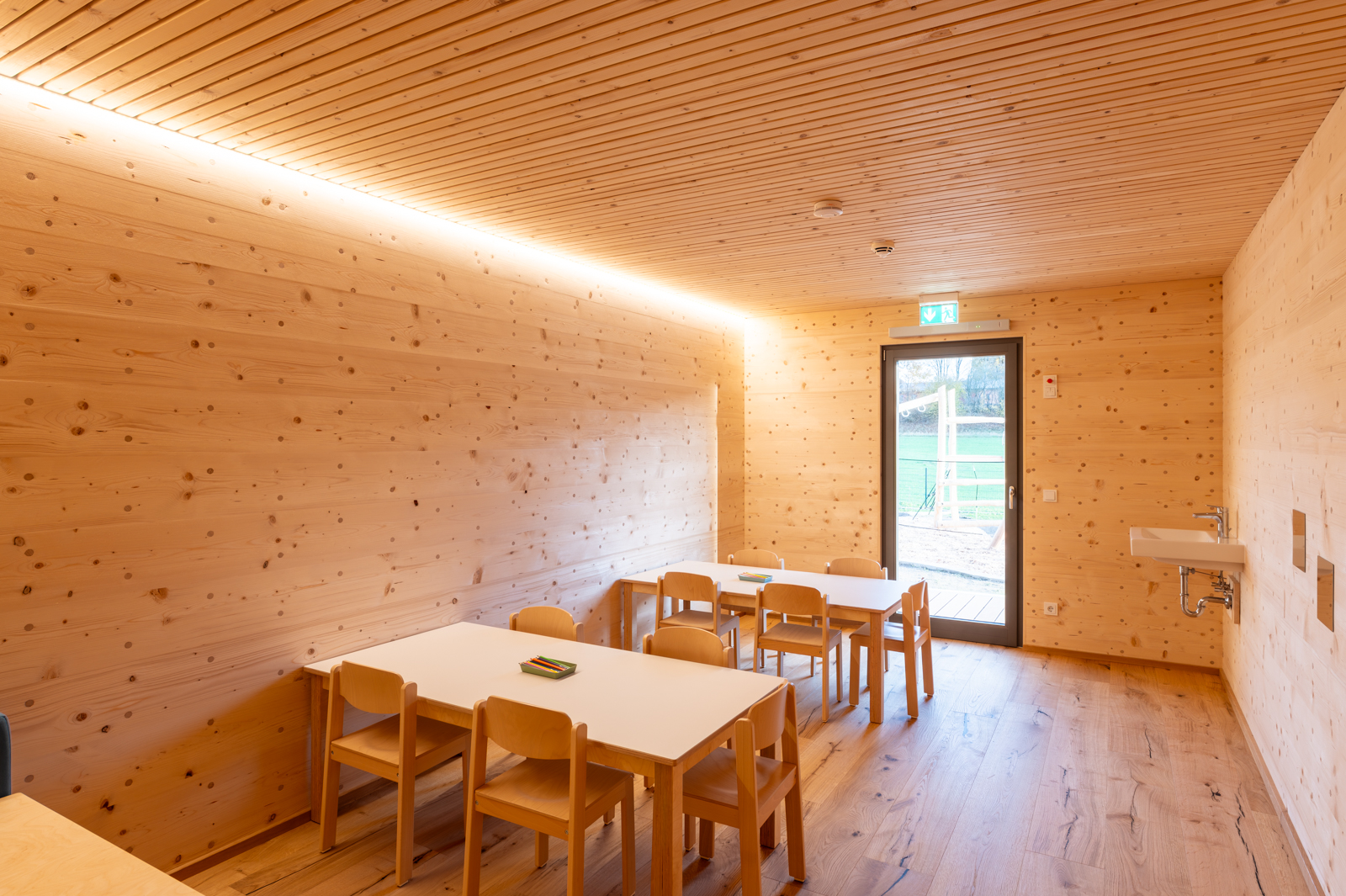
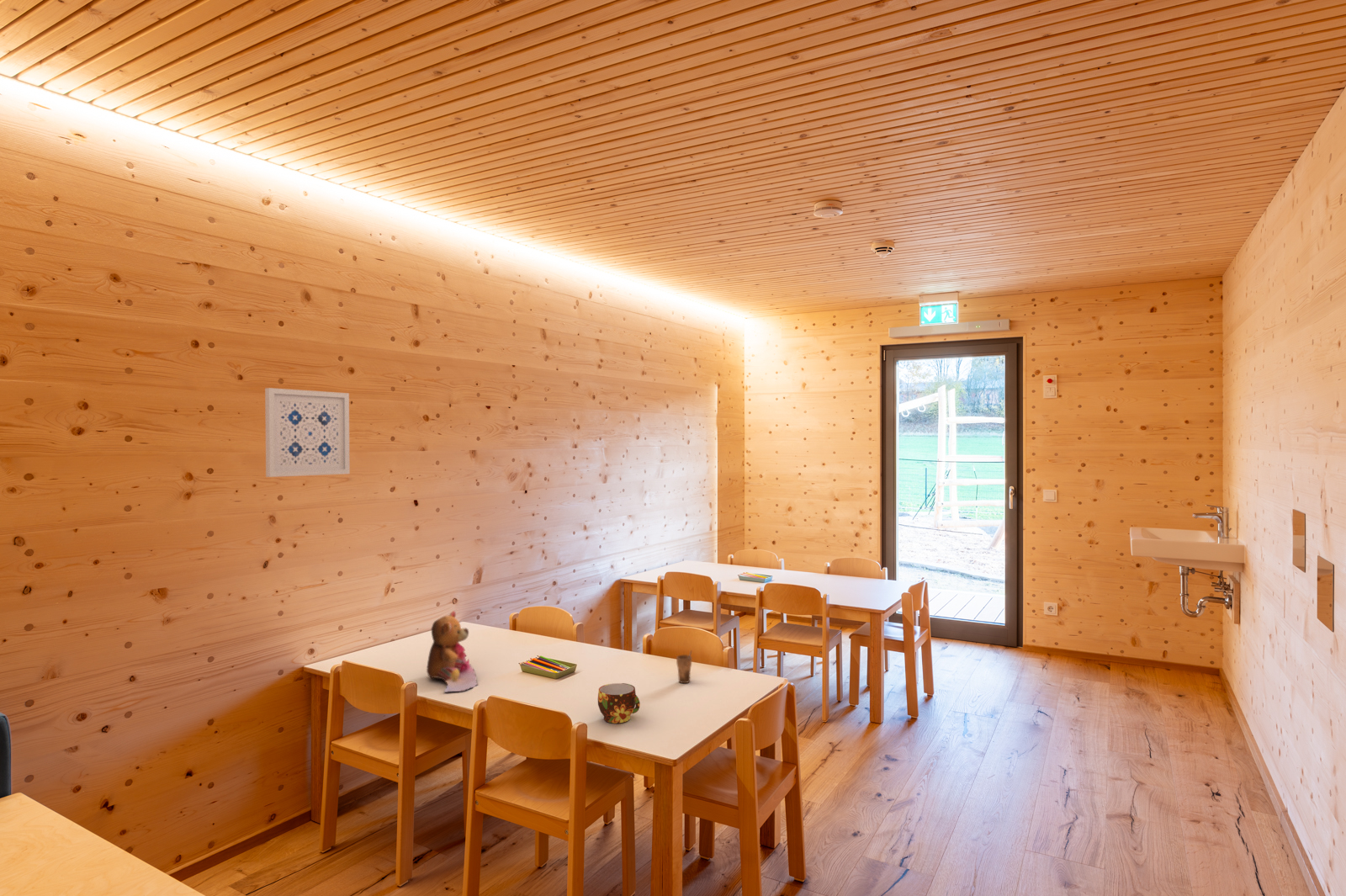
+ cup (684, 665)
+ teddy bear (456, 646)
+ wall art (309, 432)
+ cup (619, 703)
